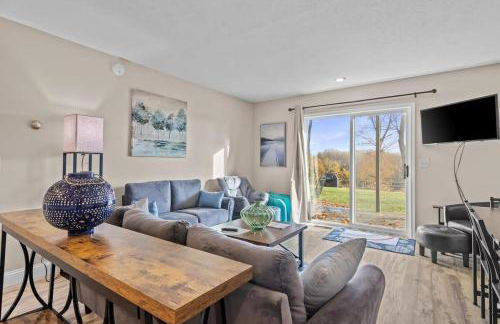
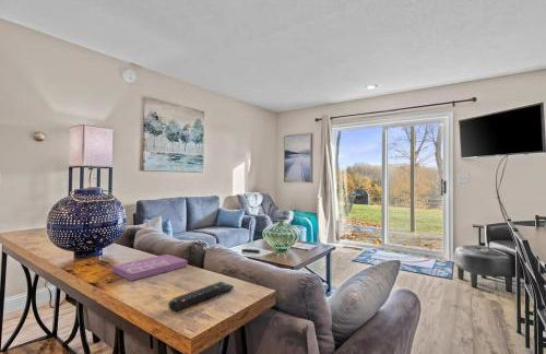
+ remote control (203, 294)
+ book (151, 266)
